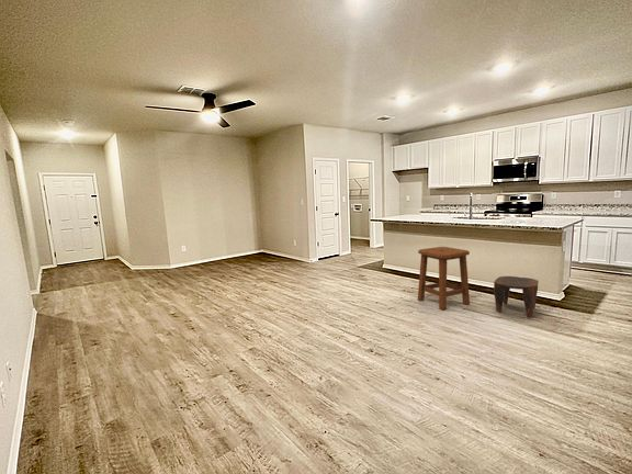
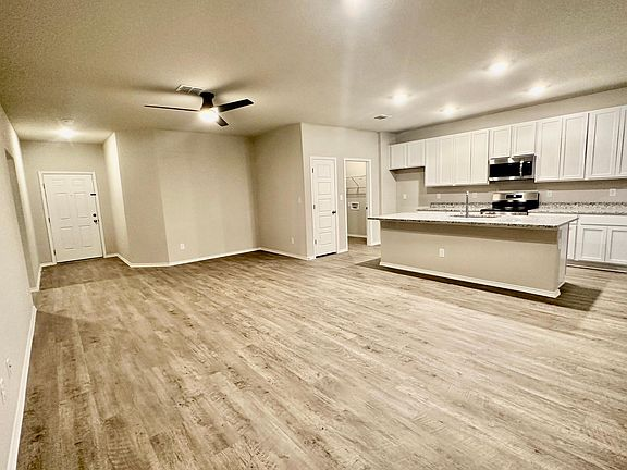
- stool (508, 295)
- stool (442, 276)
